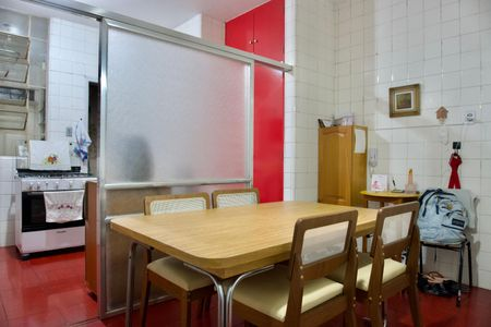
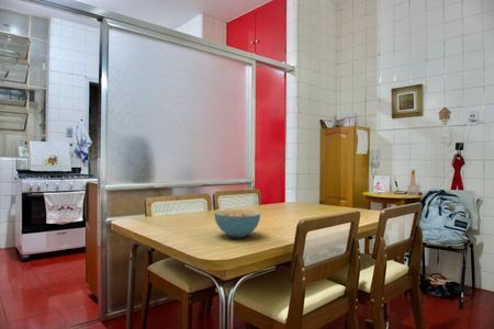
+ cereal bowl (237, 224)
